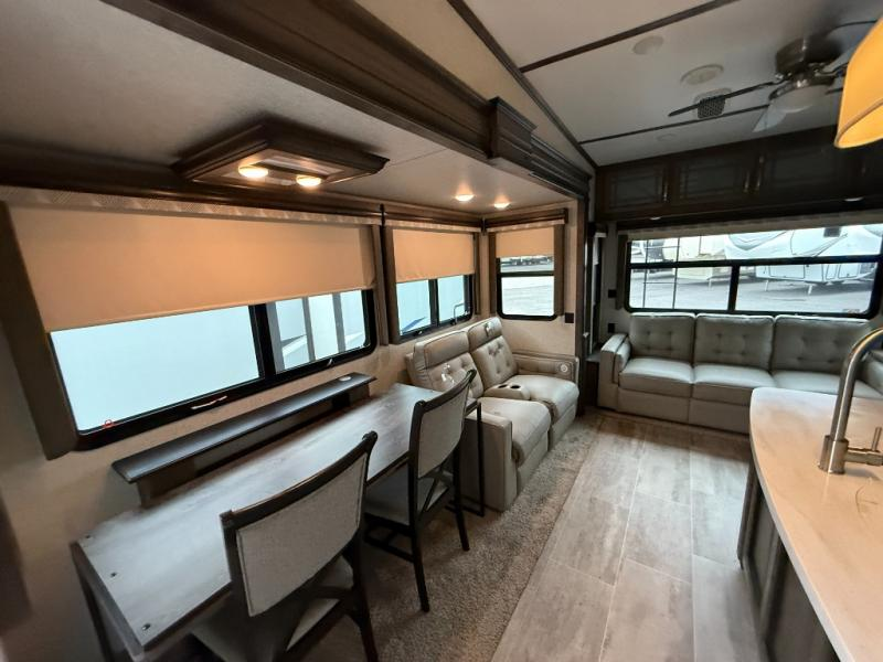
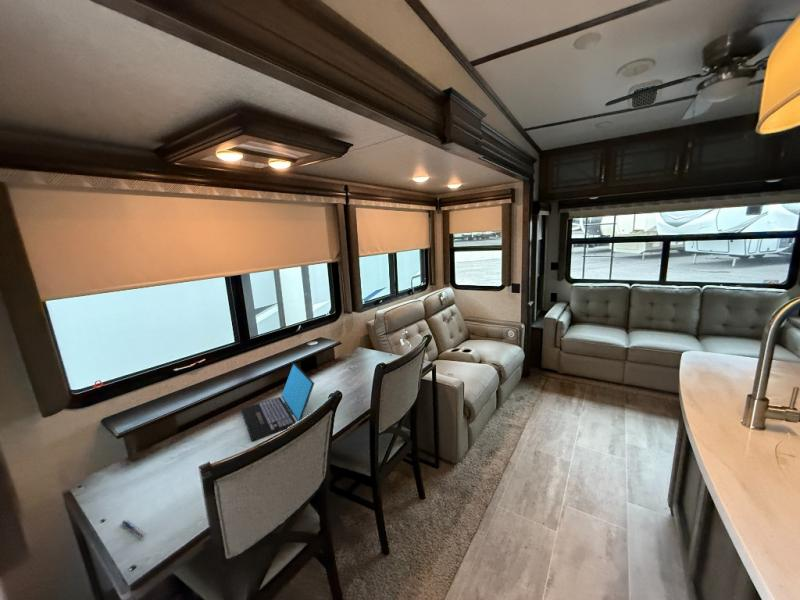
+ pen (133, 528)
+ laptop (277, 397)
